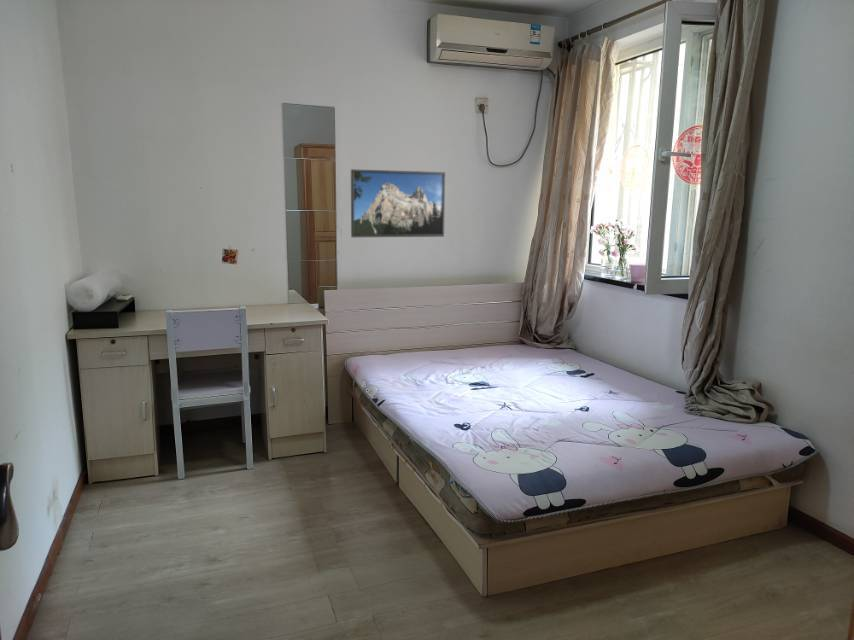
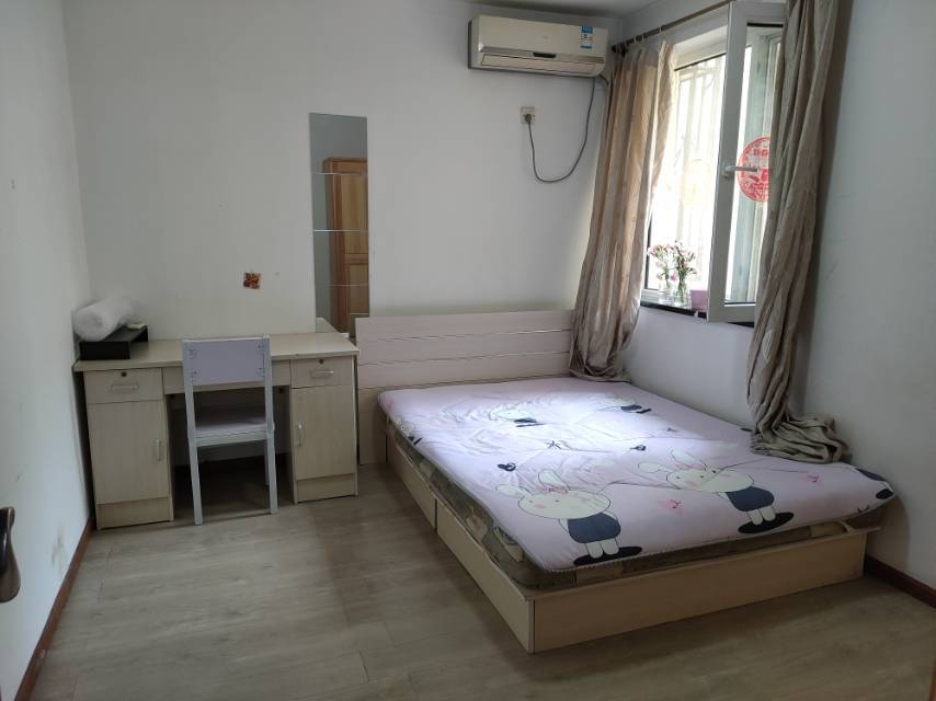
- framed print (399, 204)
